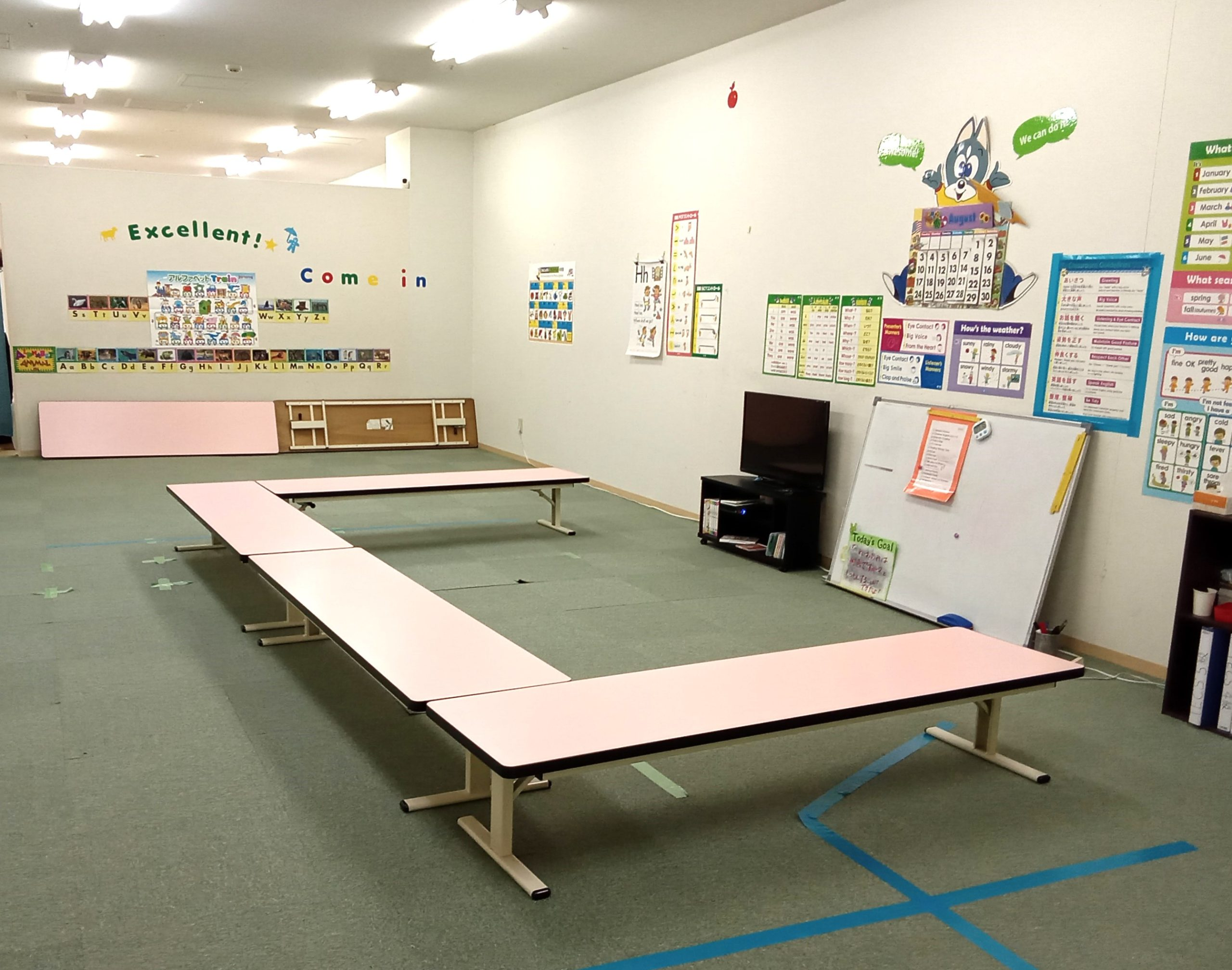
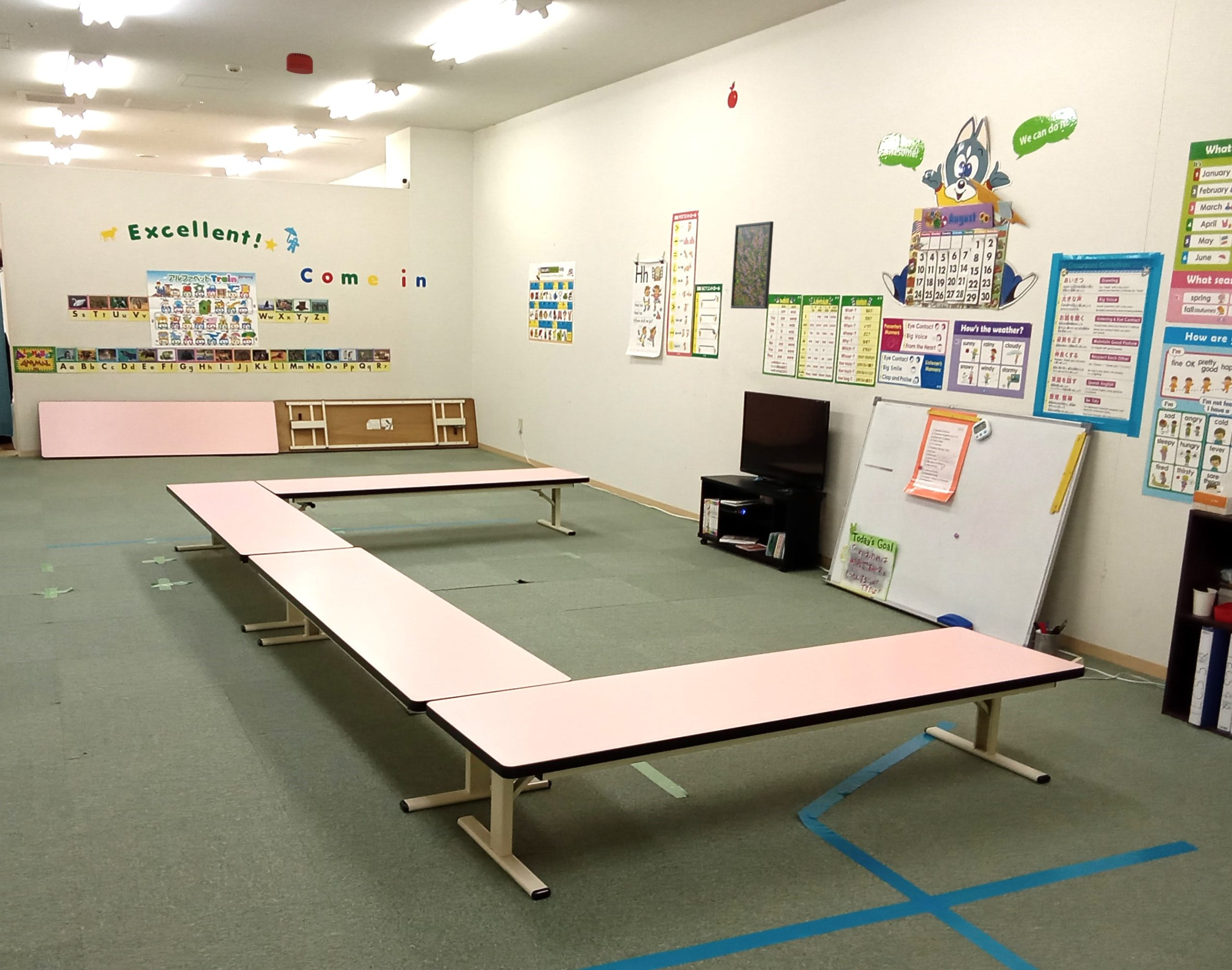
+ smoke detector (299, 63)
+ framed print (751, 266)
